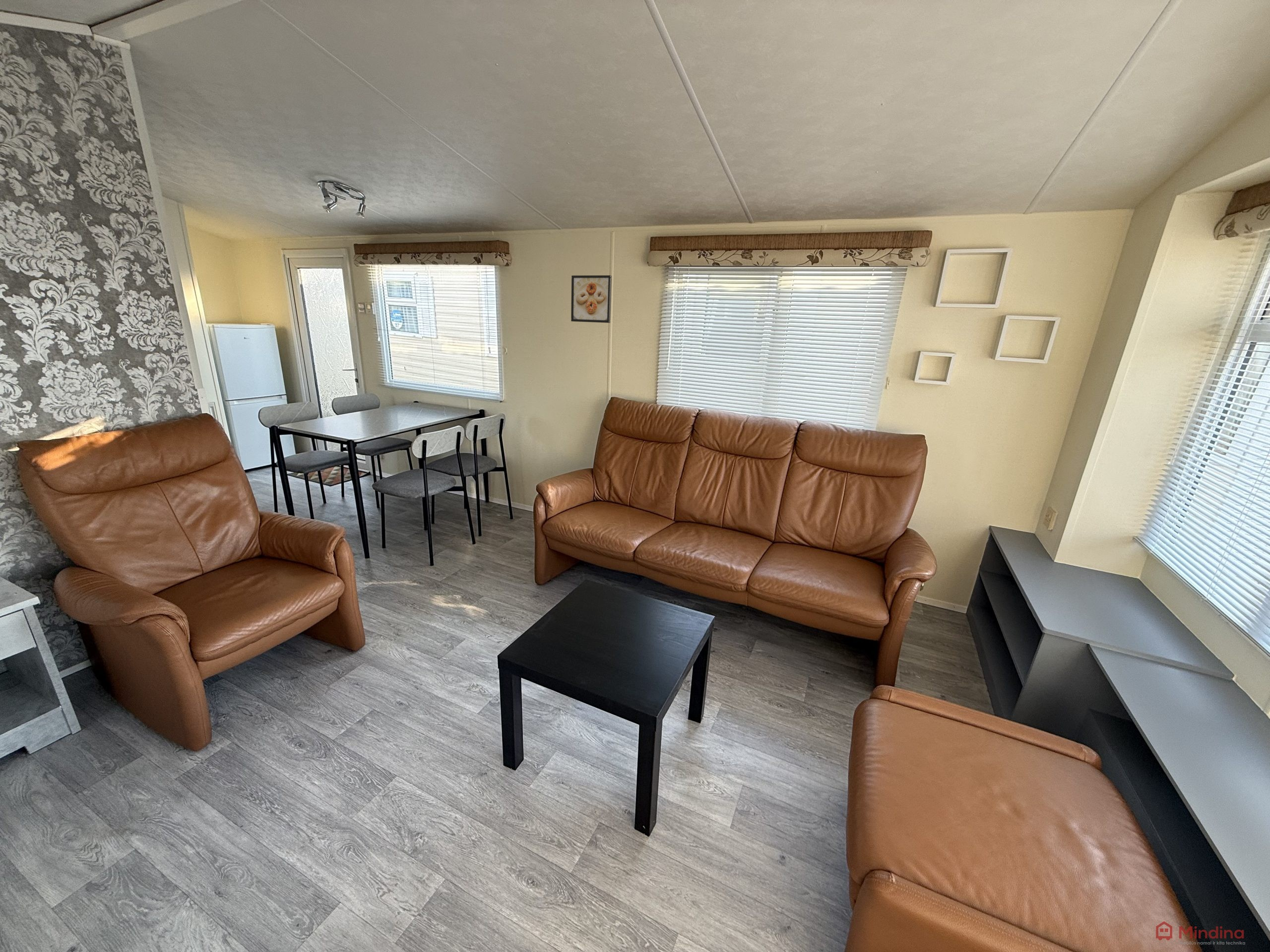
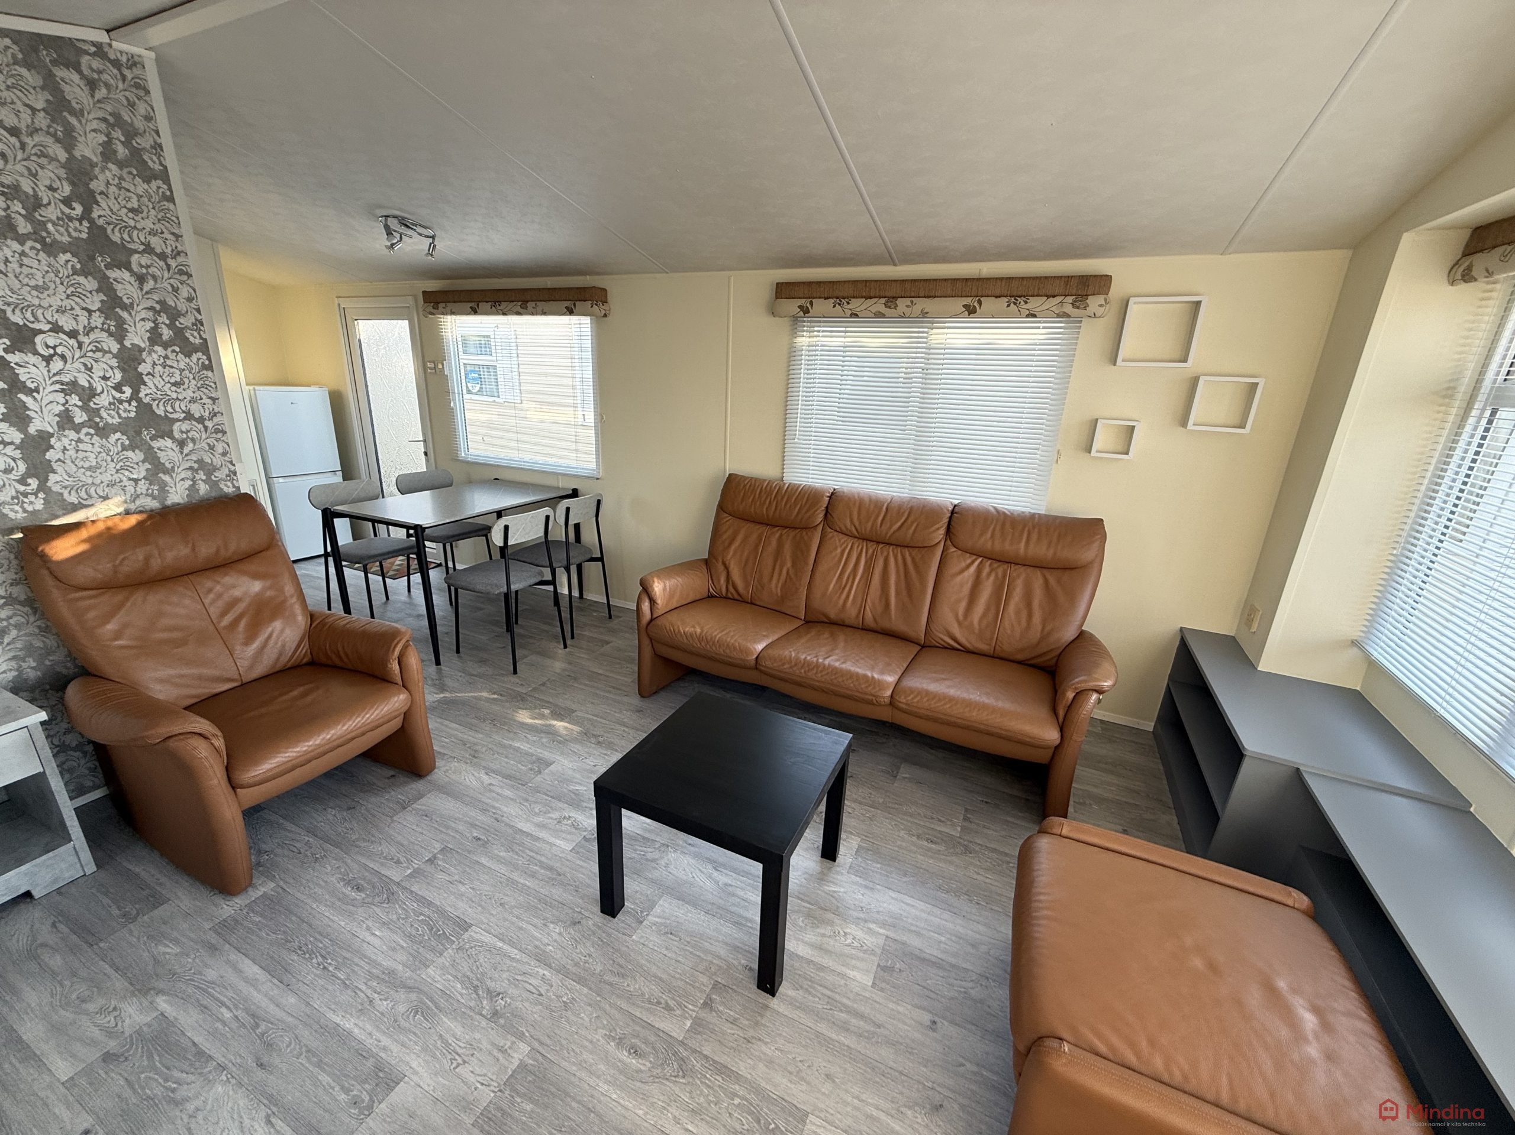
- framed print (591, 299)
